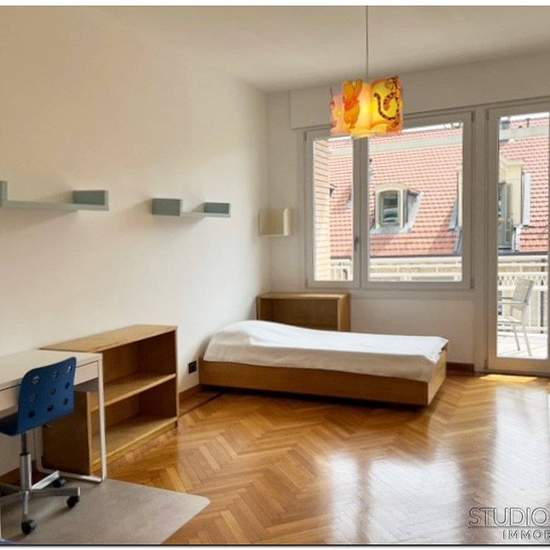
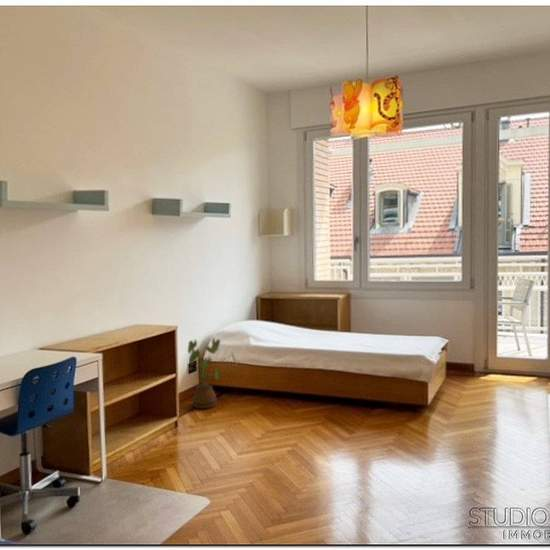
+ house plant (207, 373)
